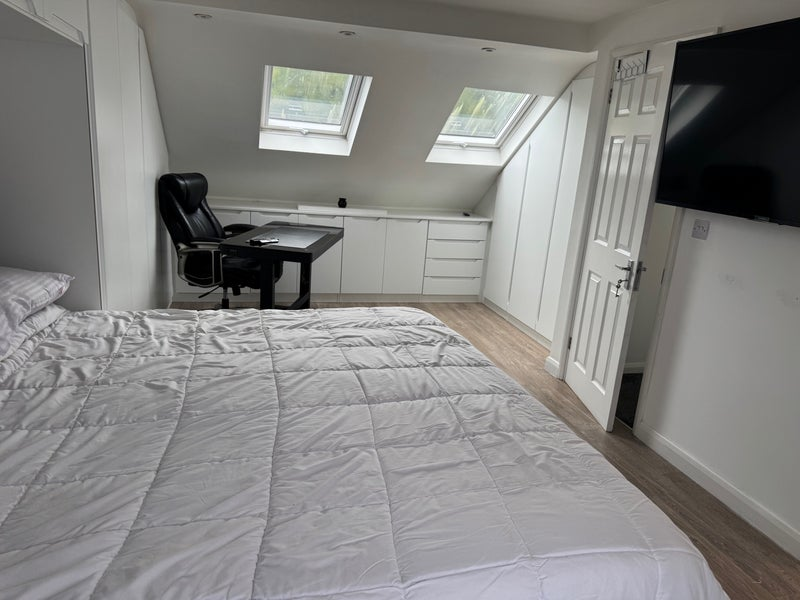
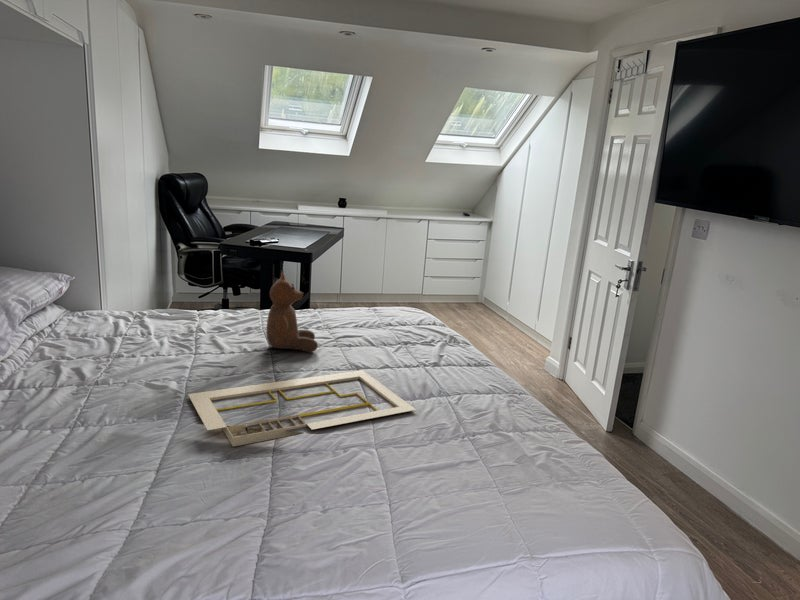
+ teddy bear (292, 310)
+ serving tray (305, 413)
